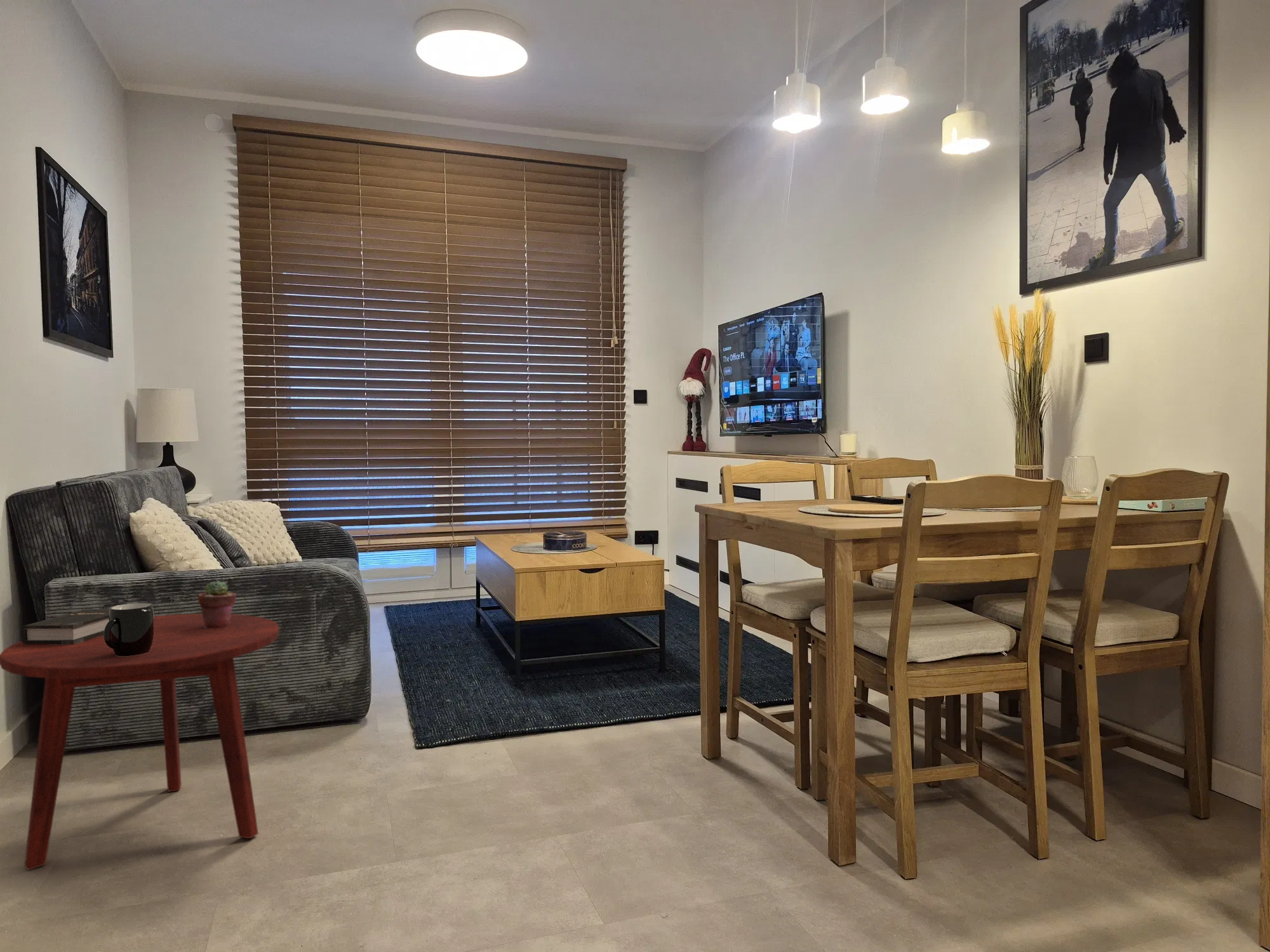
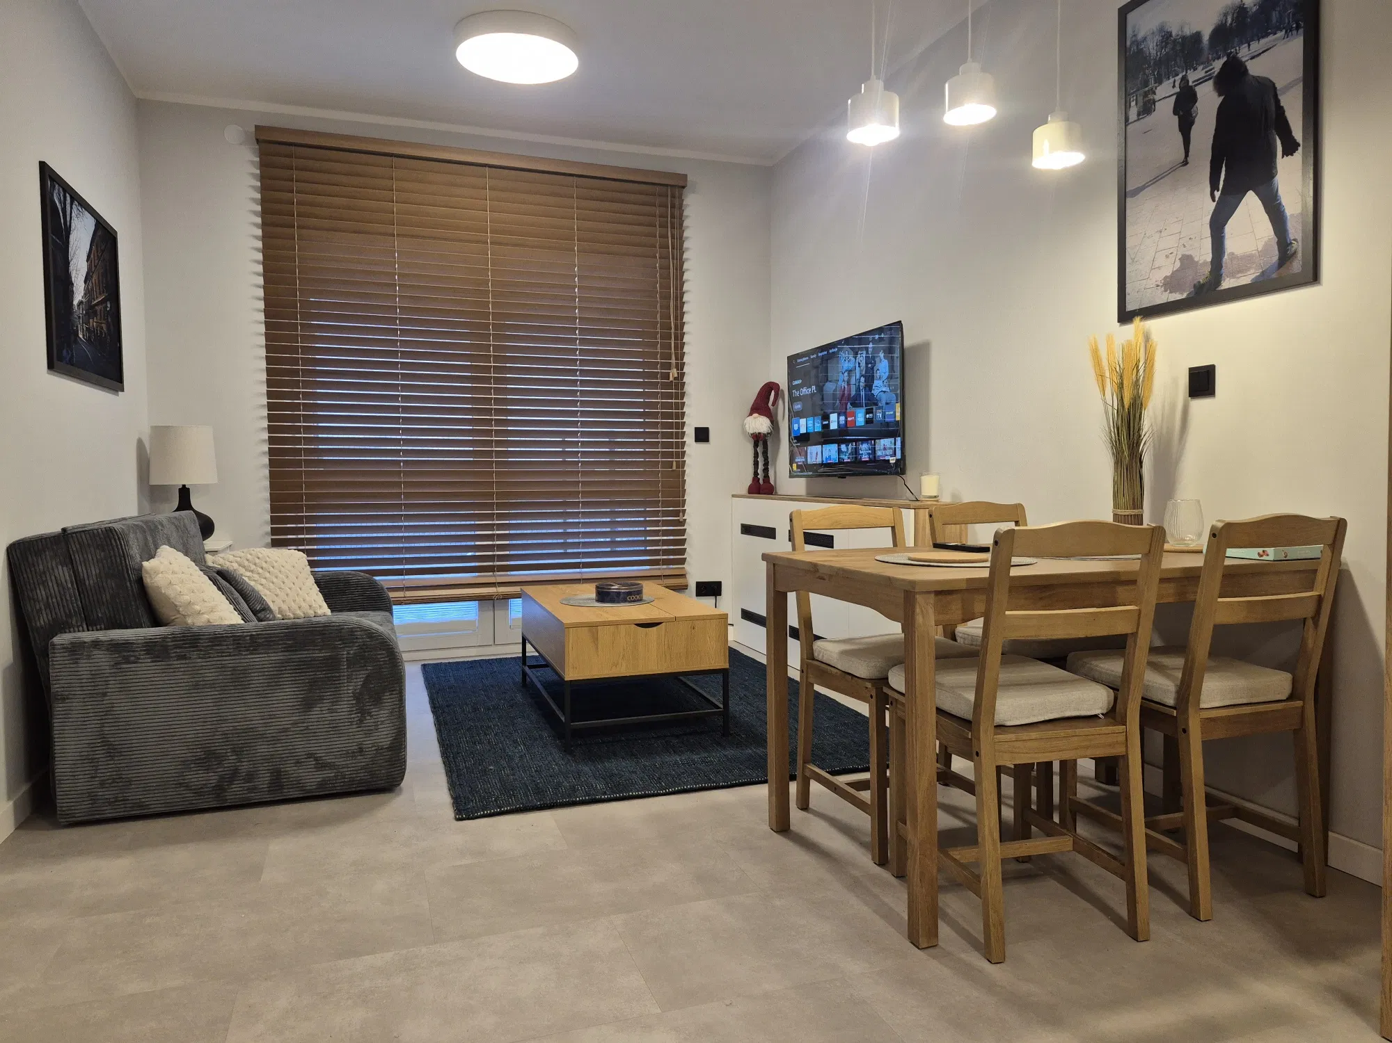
- mug (126, 630)
- side table (163, 732)
- potted succulent (217, 602)
- hardback book (77, 625)
